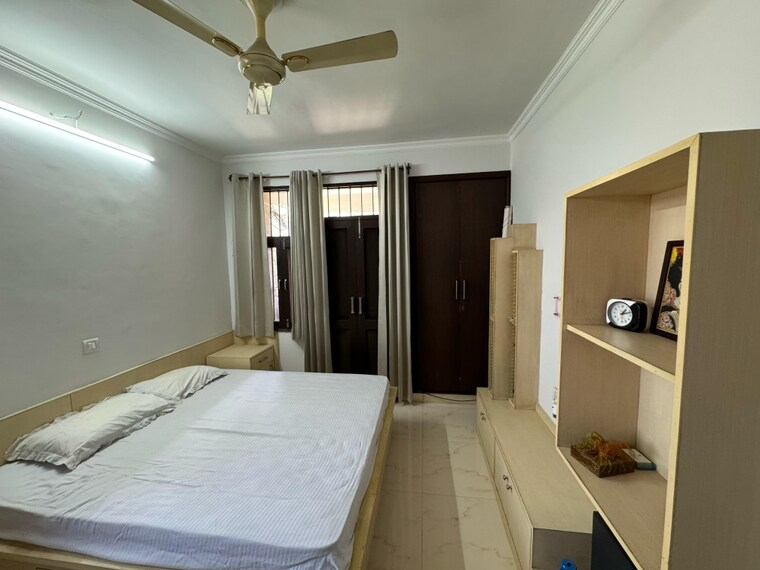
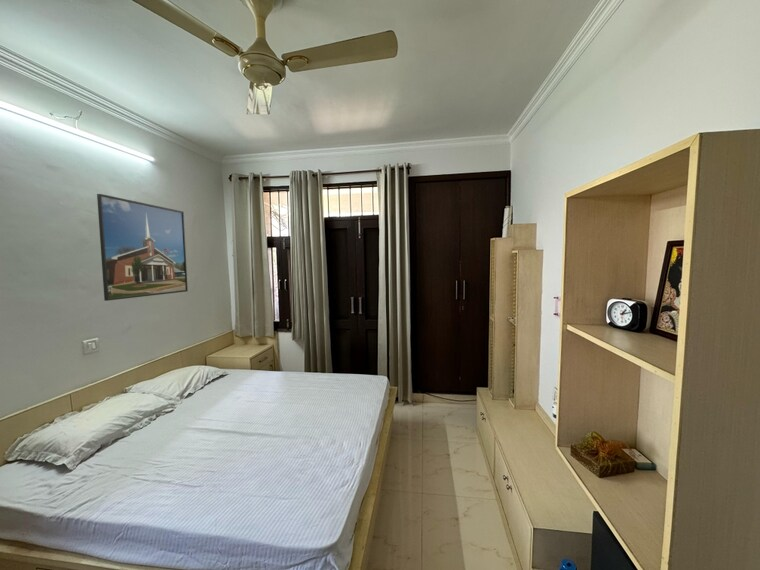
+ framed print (149, 250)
